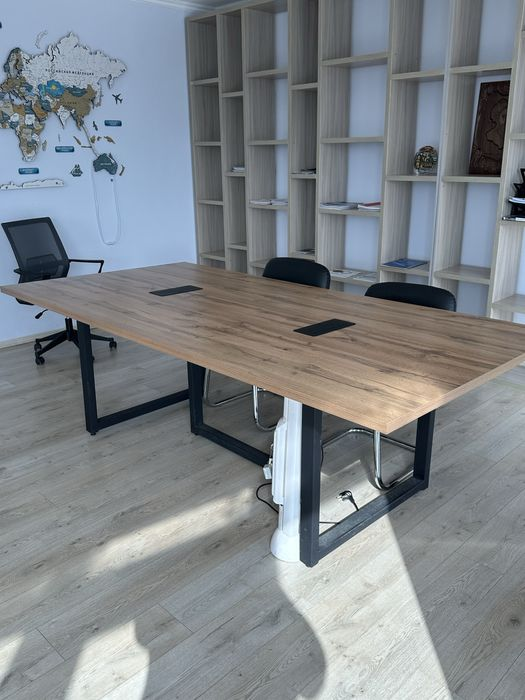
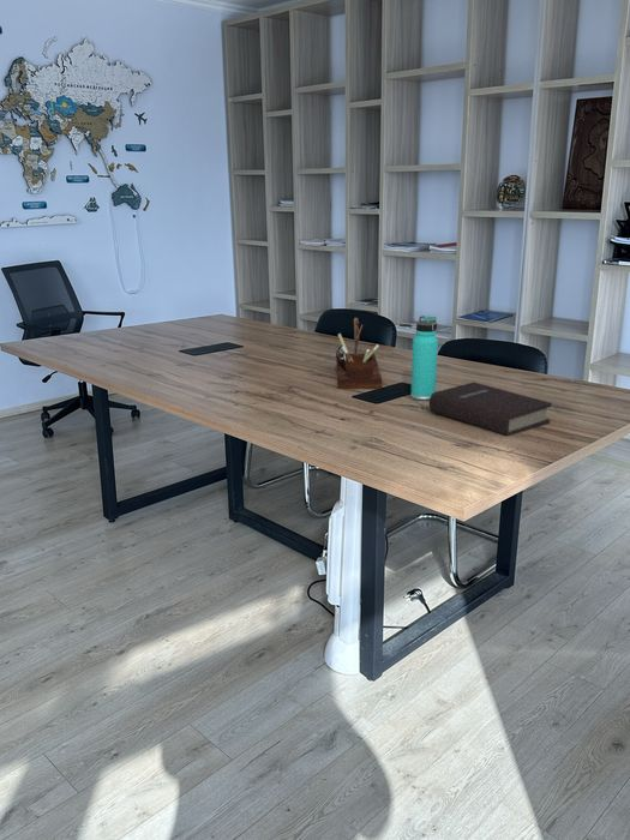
+ desk organizer (355, 352)
+ book (488, 408)
+ thermos bottle (424, 356)
